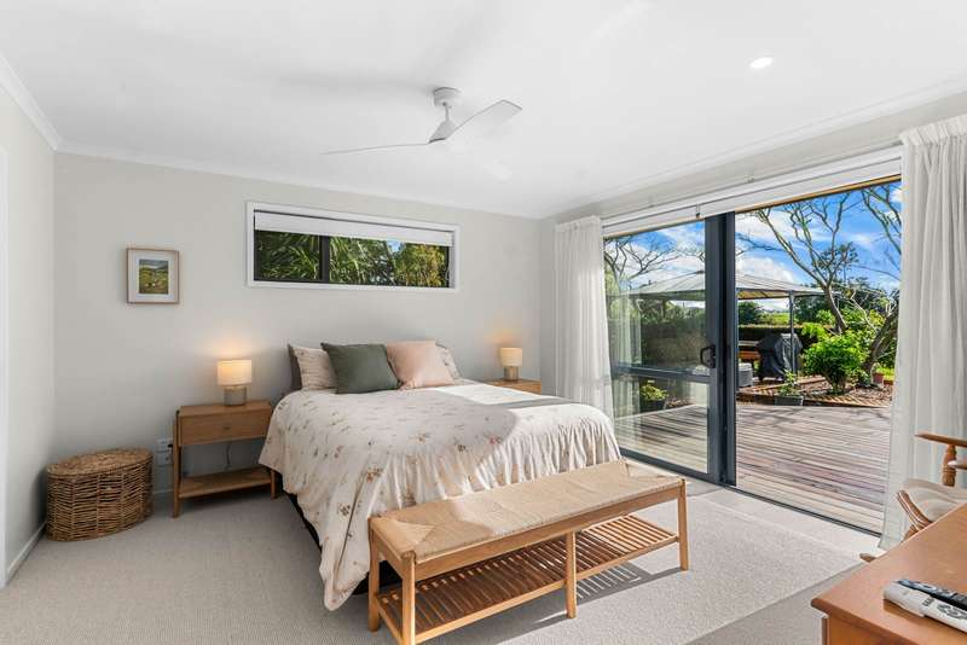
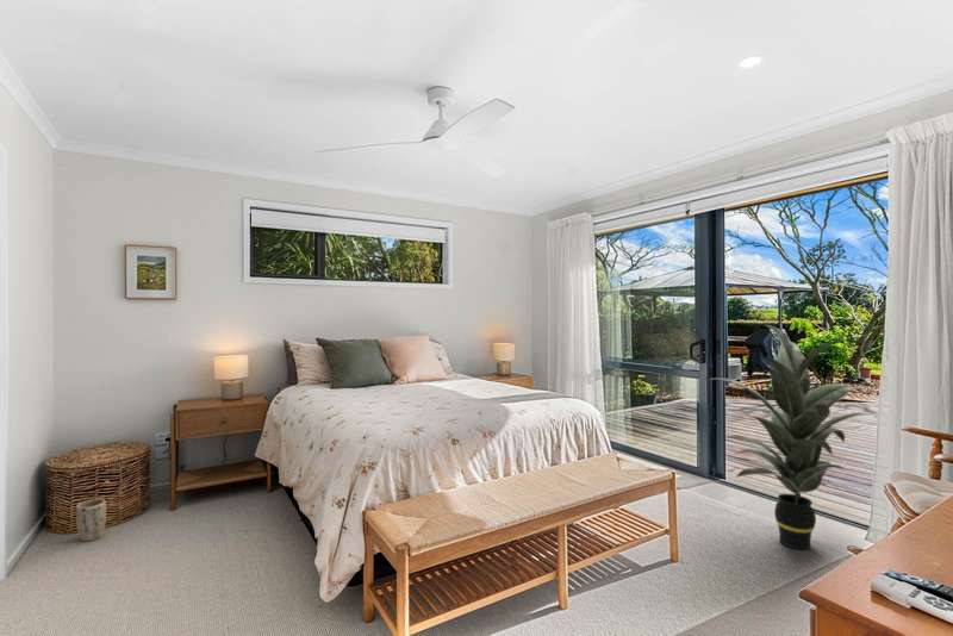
+ plant pot (91, 519)
+ indoor plant (790, 431)
